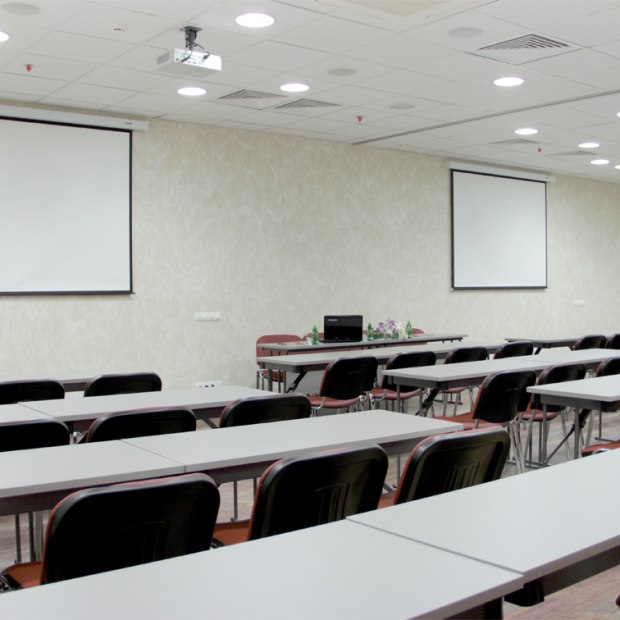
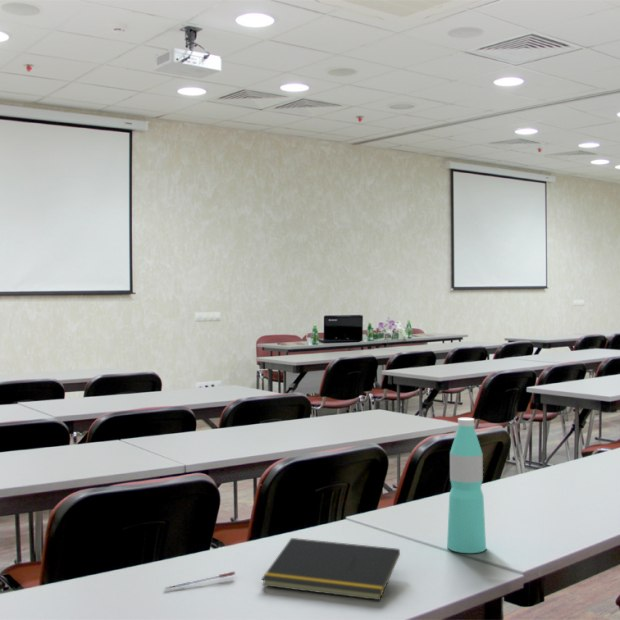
+ water bottle (466, 482)
+ pen (200, 580)
+ notepad (332, 566)
